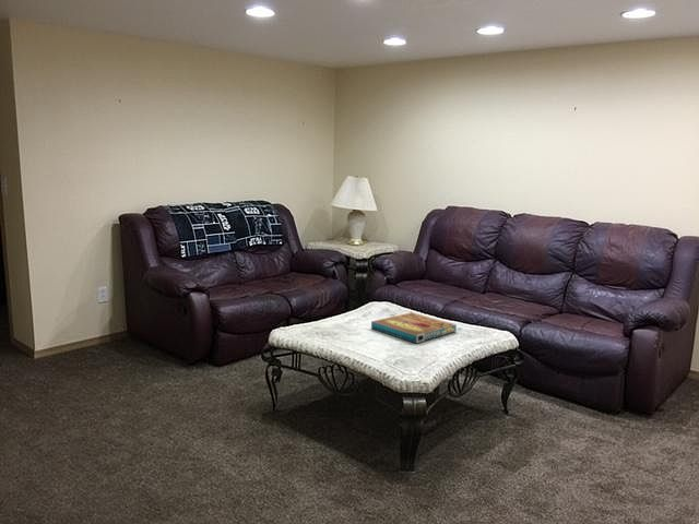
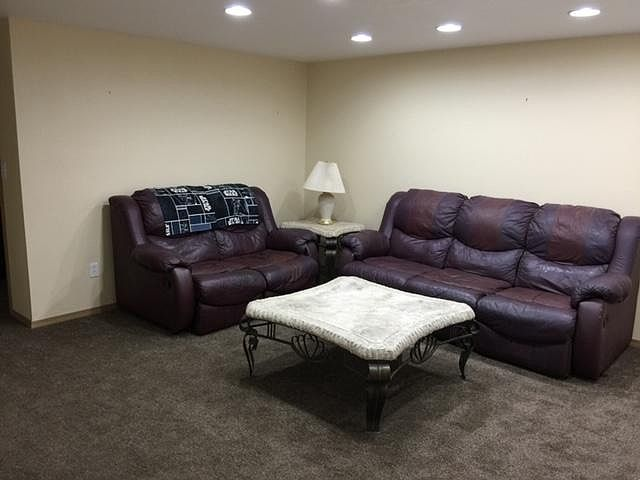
- pizza box (413, 326)
